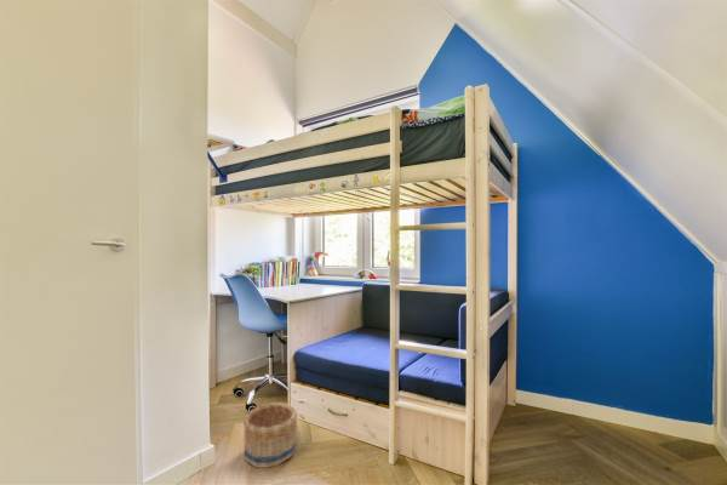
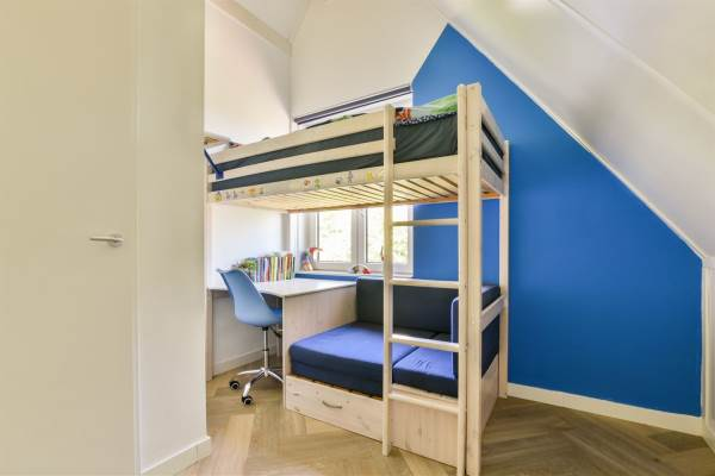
- basket (270, 432)
